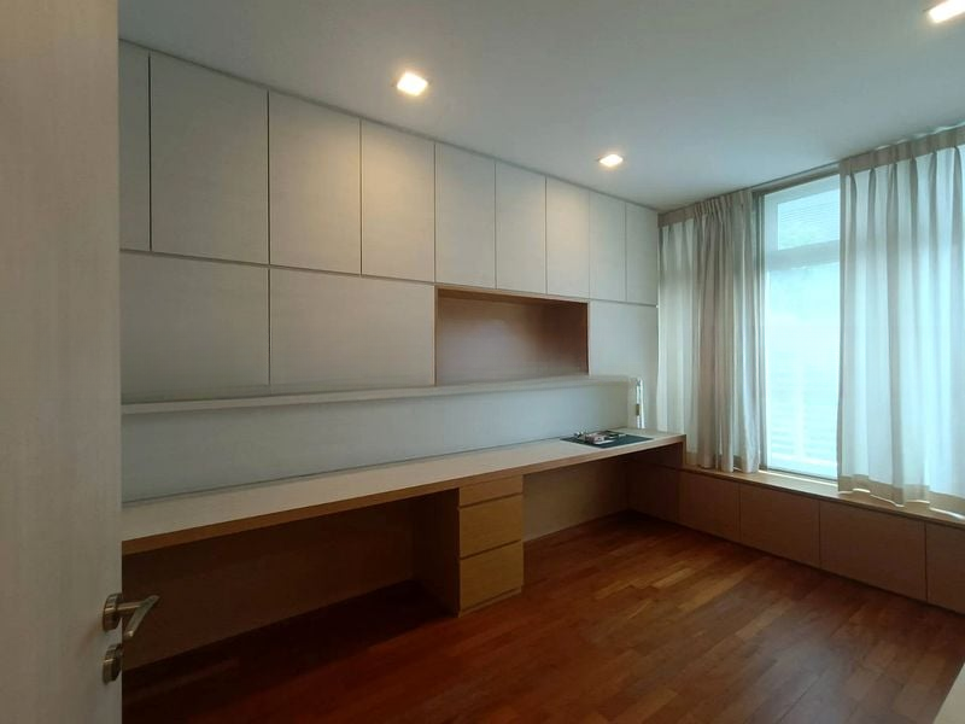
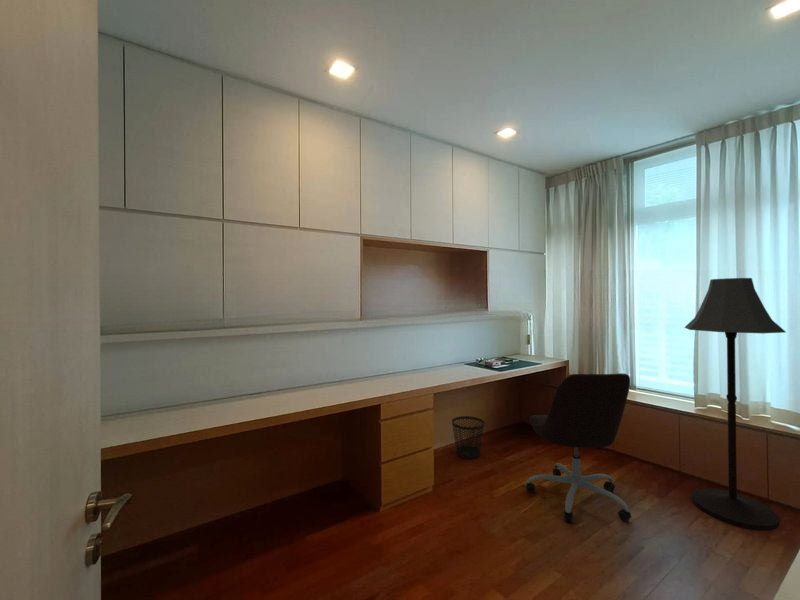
+ wastebasket (468, 437)
+ floor lamp (731, 394)
+ office chair (575, 431)
